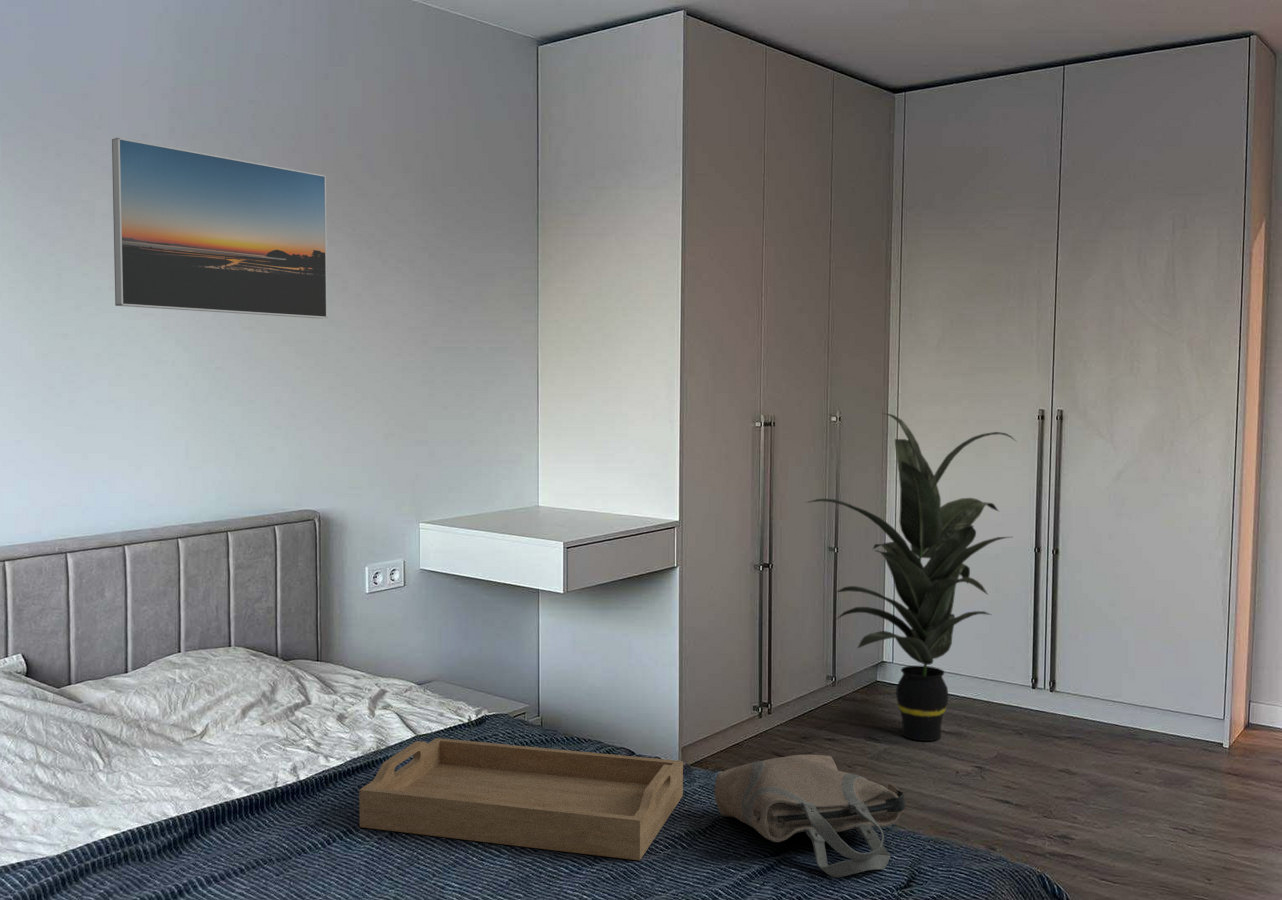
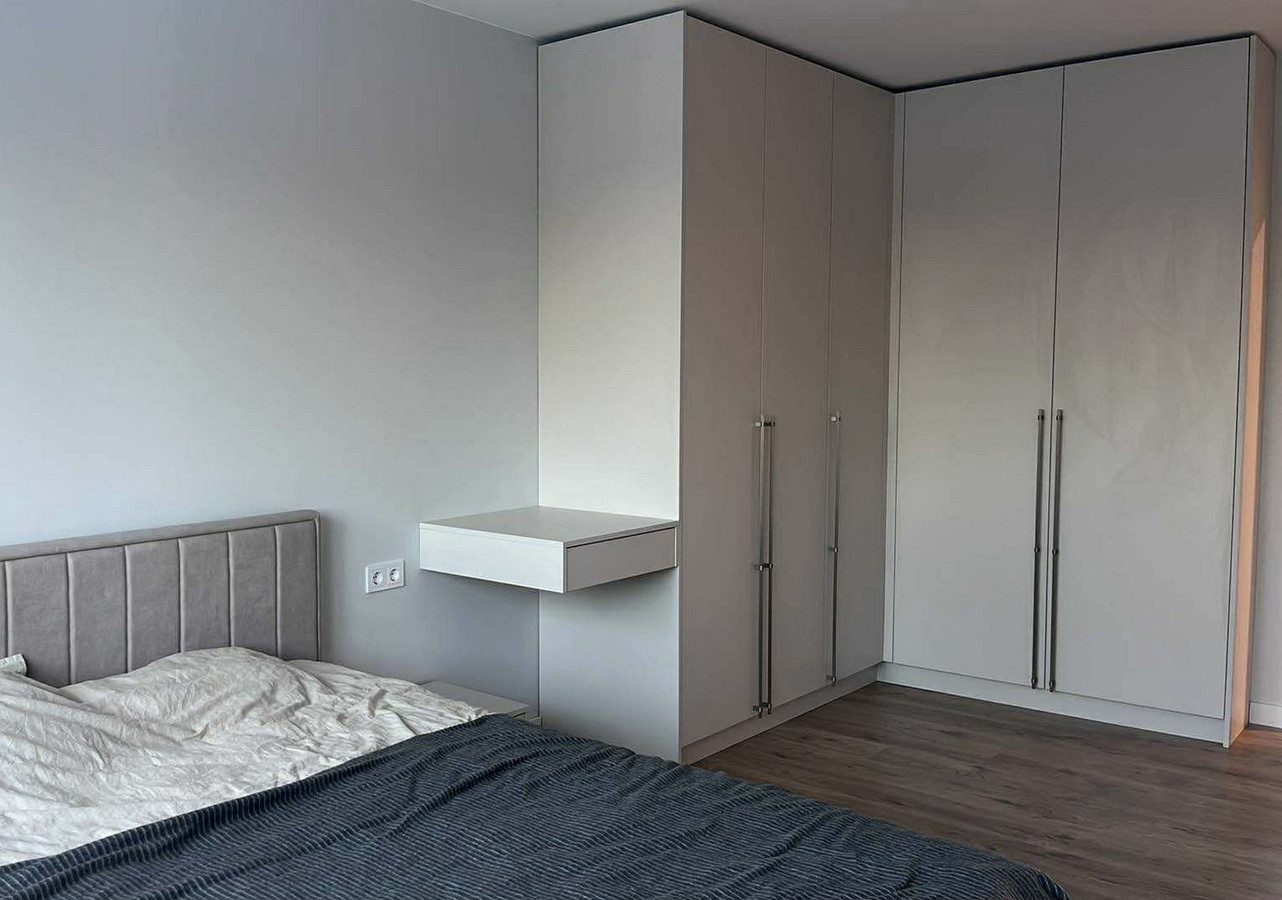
- serving tray (527, 787)
- indoor plant (916, 573)
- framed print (228, 235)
- tote bag (824, 809)
